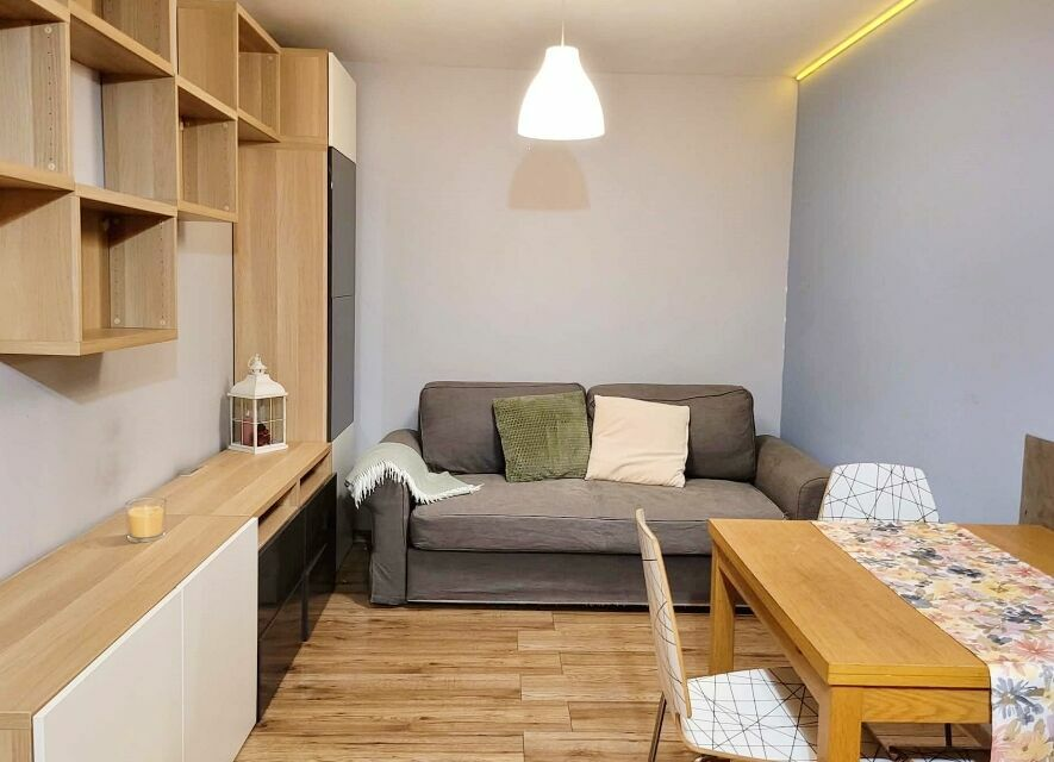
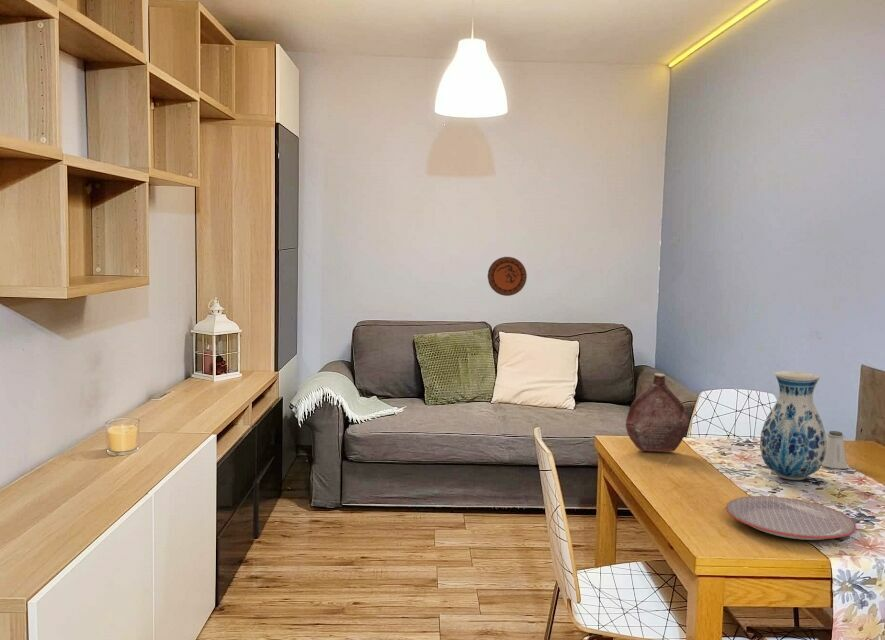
+ saltshaker (834, 448)
+ decorative plate (507, 276)
+ plate (788, 519)
+ vase (793, 425)
+ bottle (657, 412)
